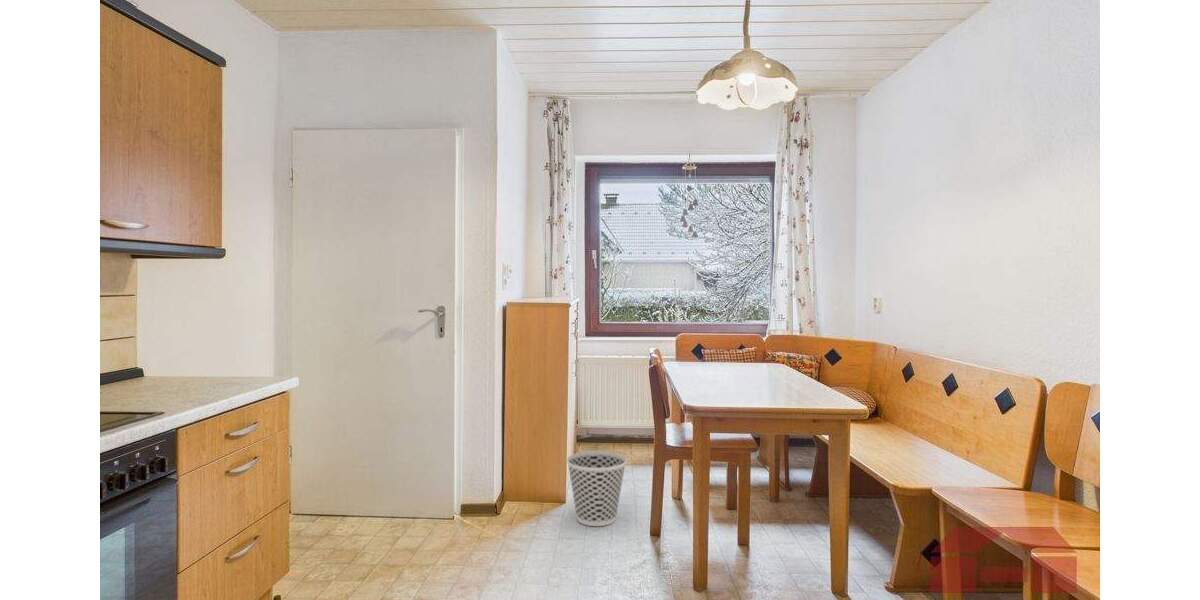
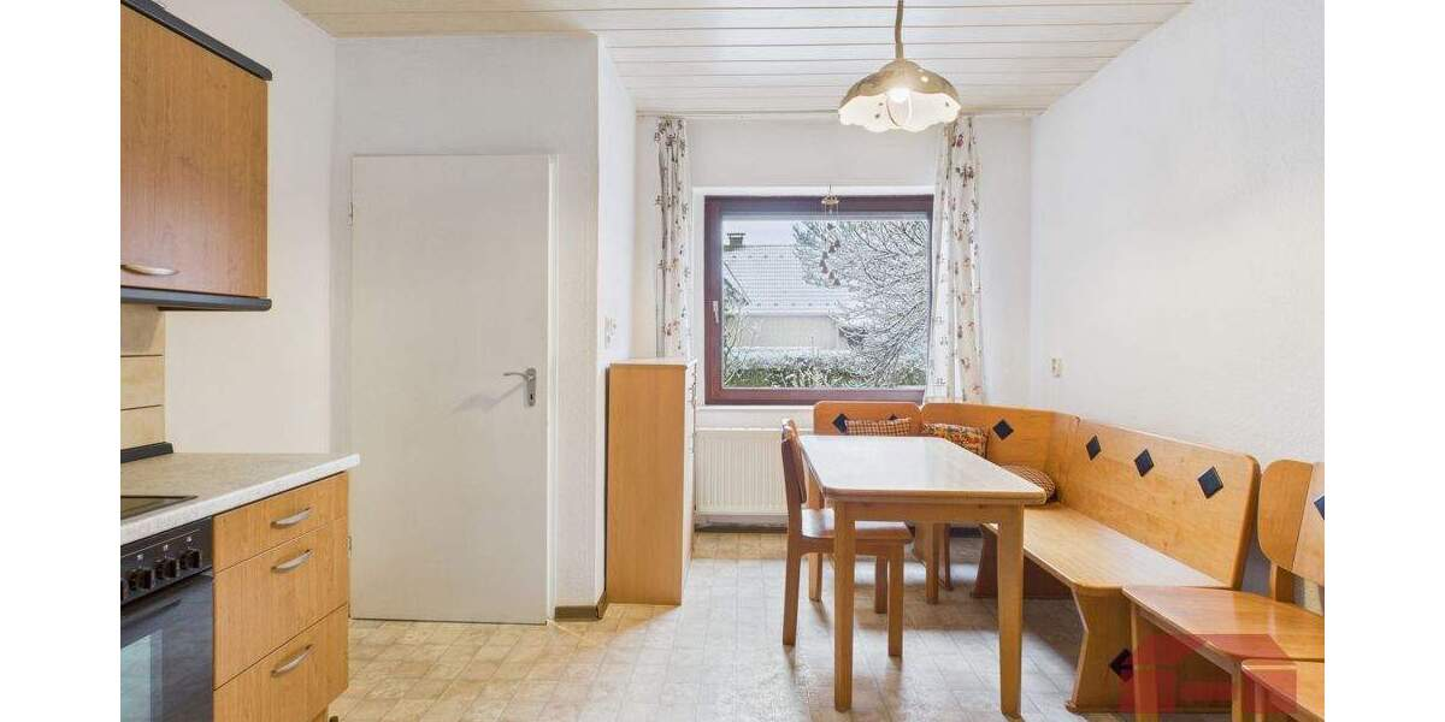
- wastebasket (596, 488)
